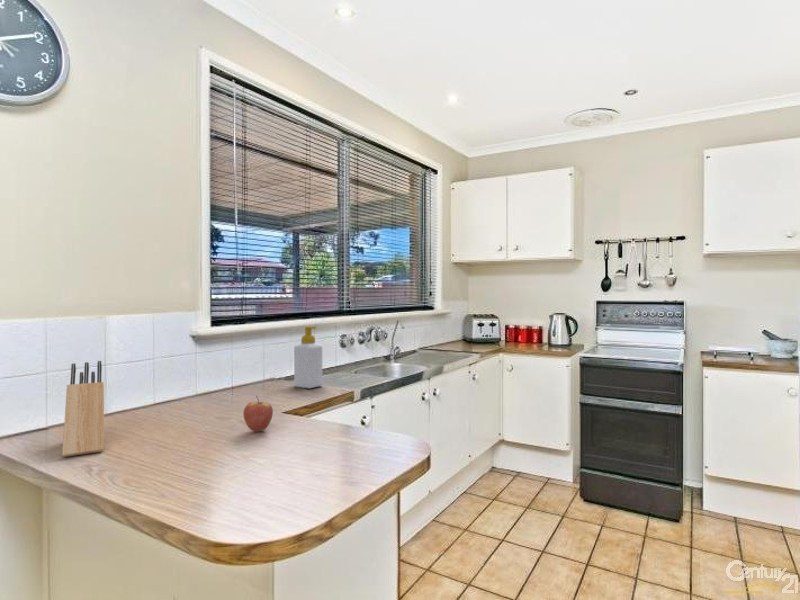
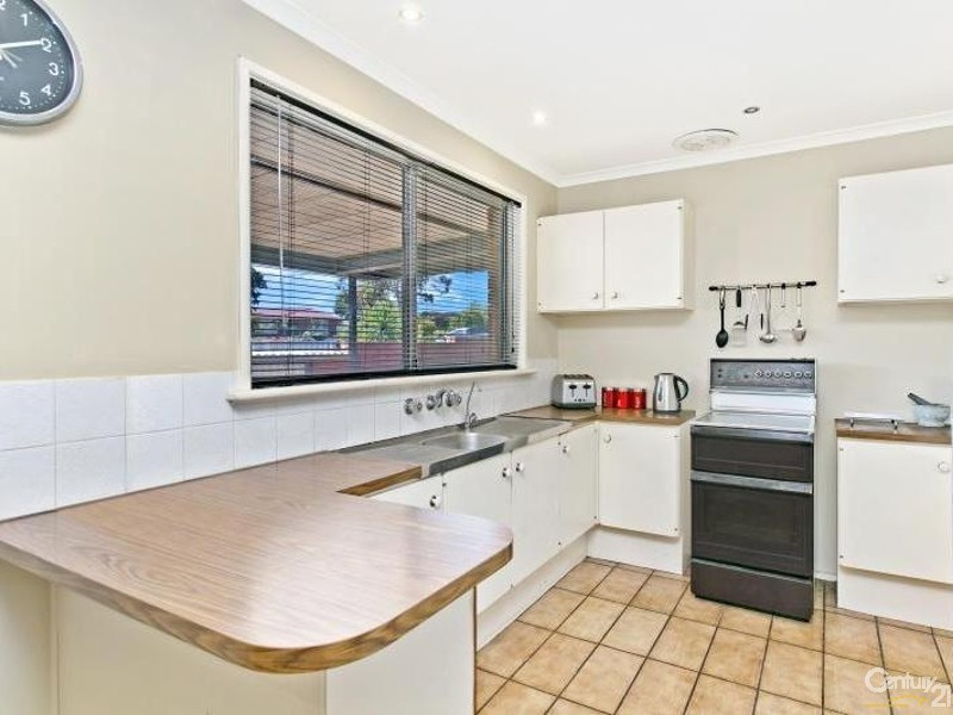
- soap bottle (308, 356)
- knife block (85, 403)
- fruit (258, 413)
